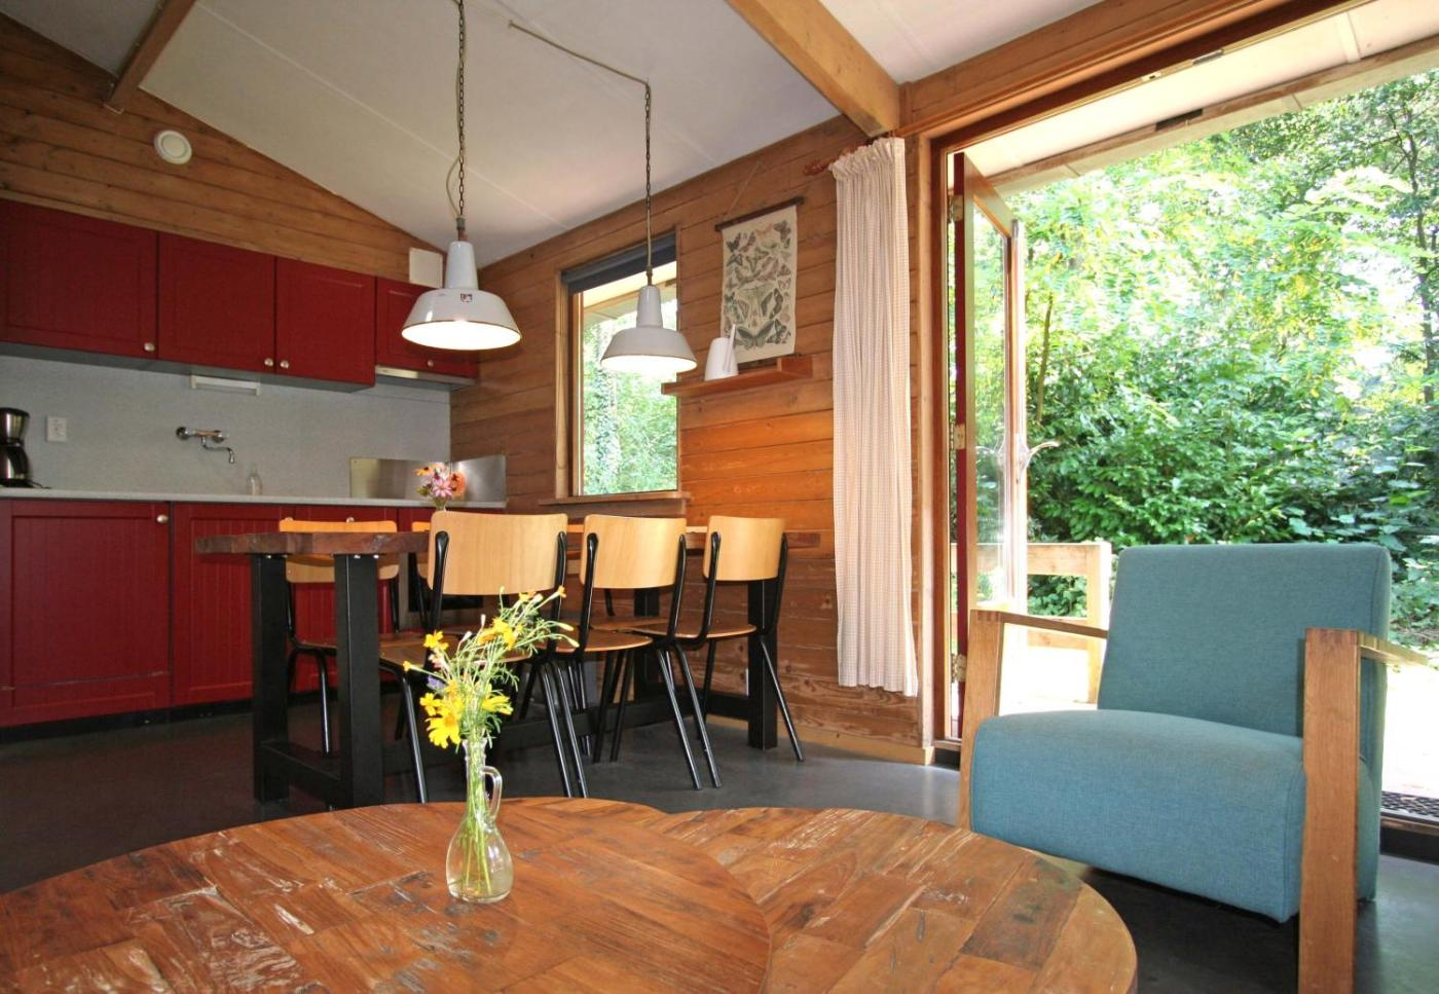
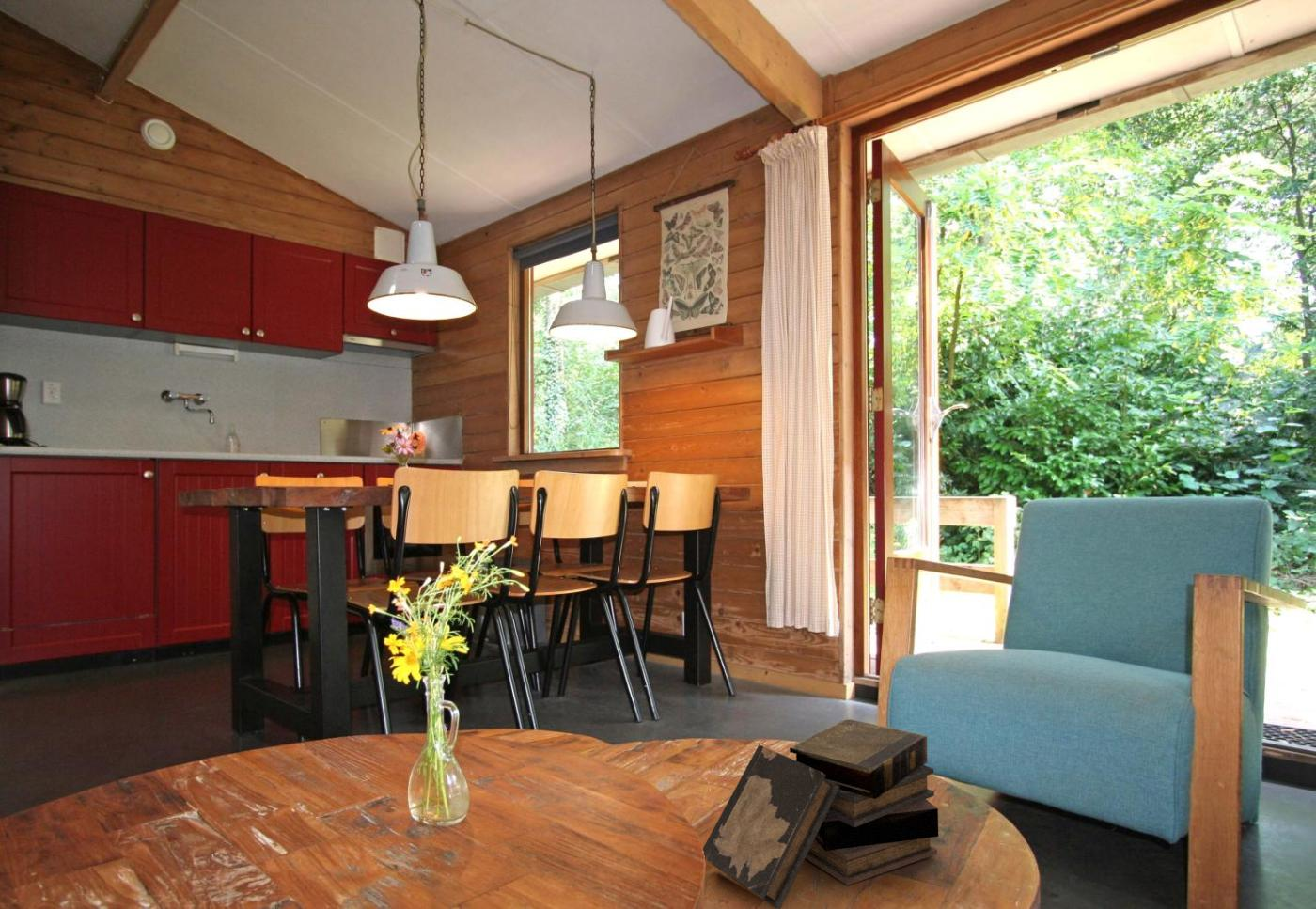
+ book (823, 806)
